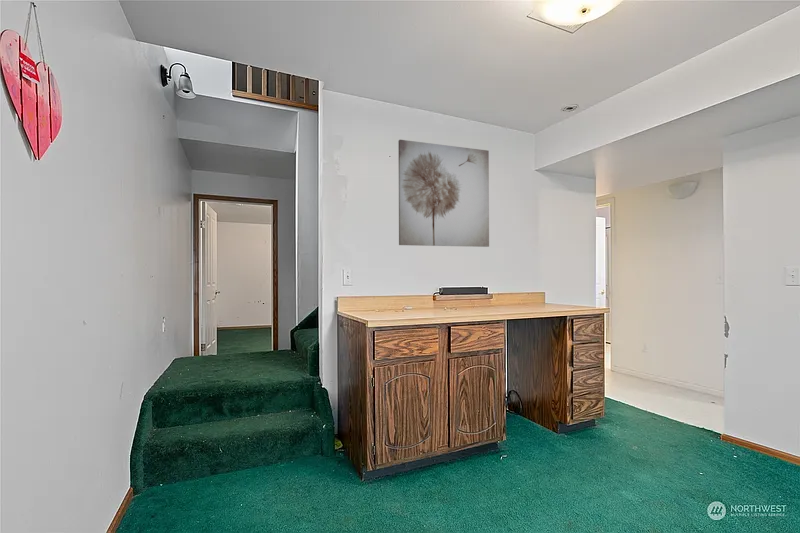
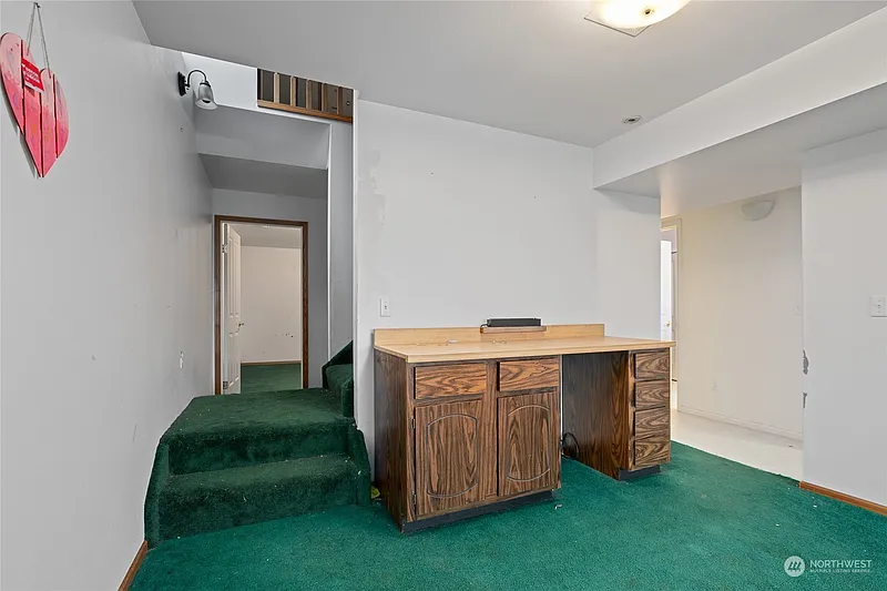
- wall art (445, 195)
